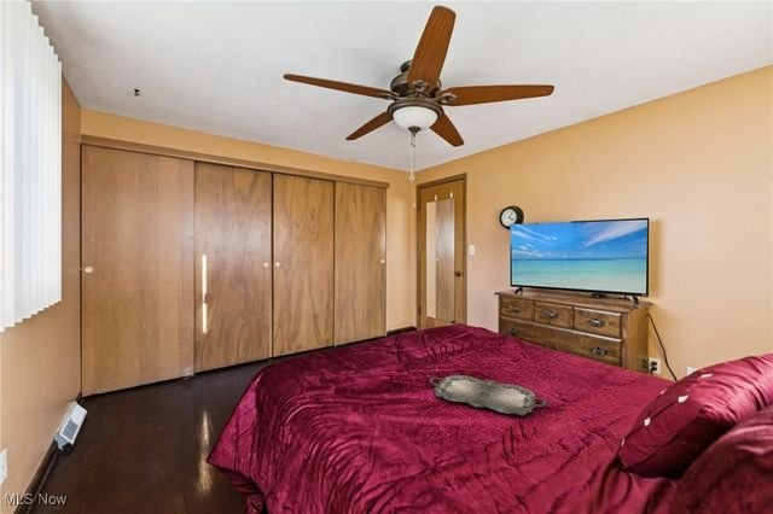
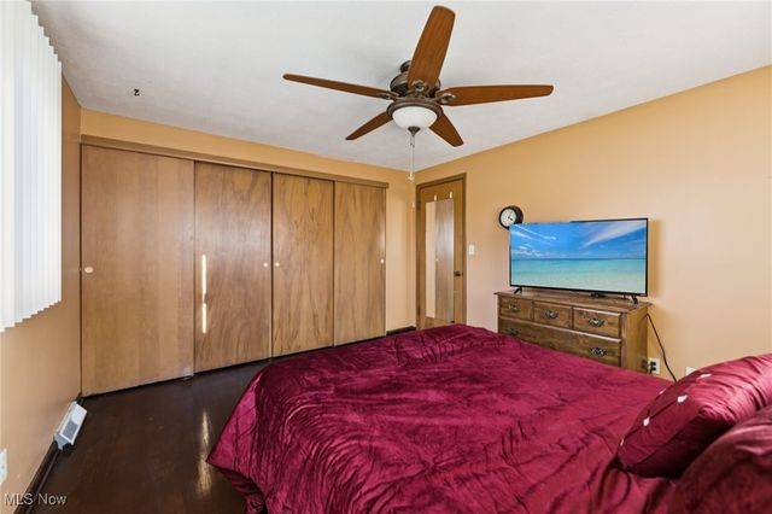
- serving tray (483, 392)
